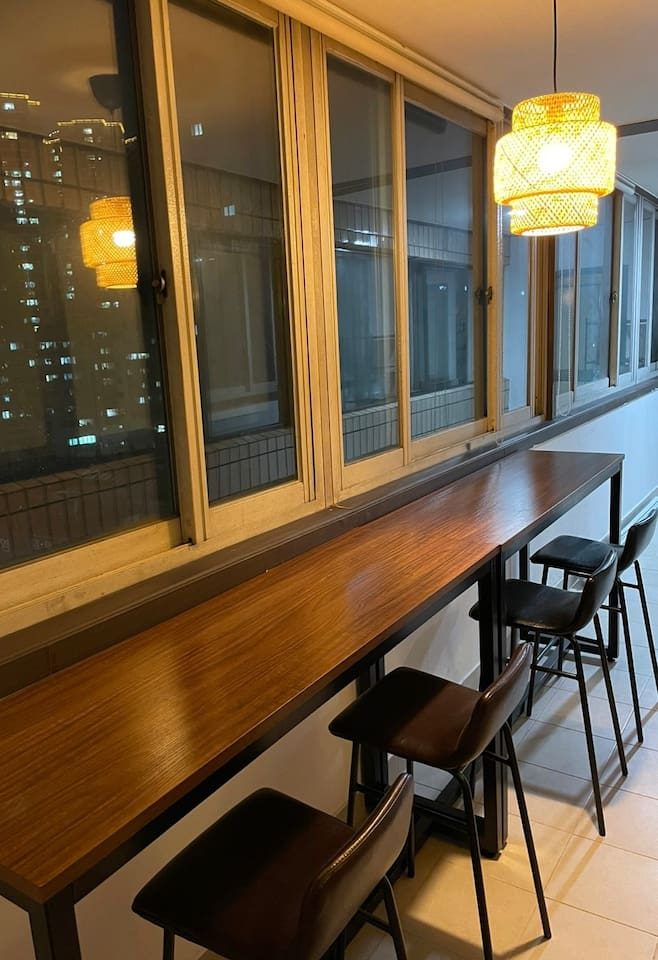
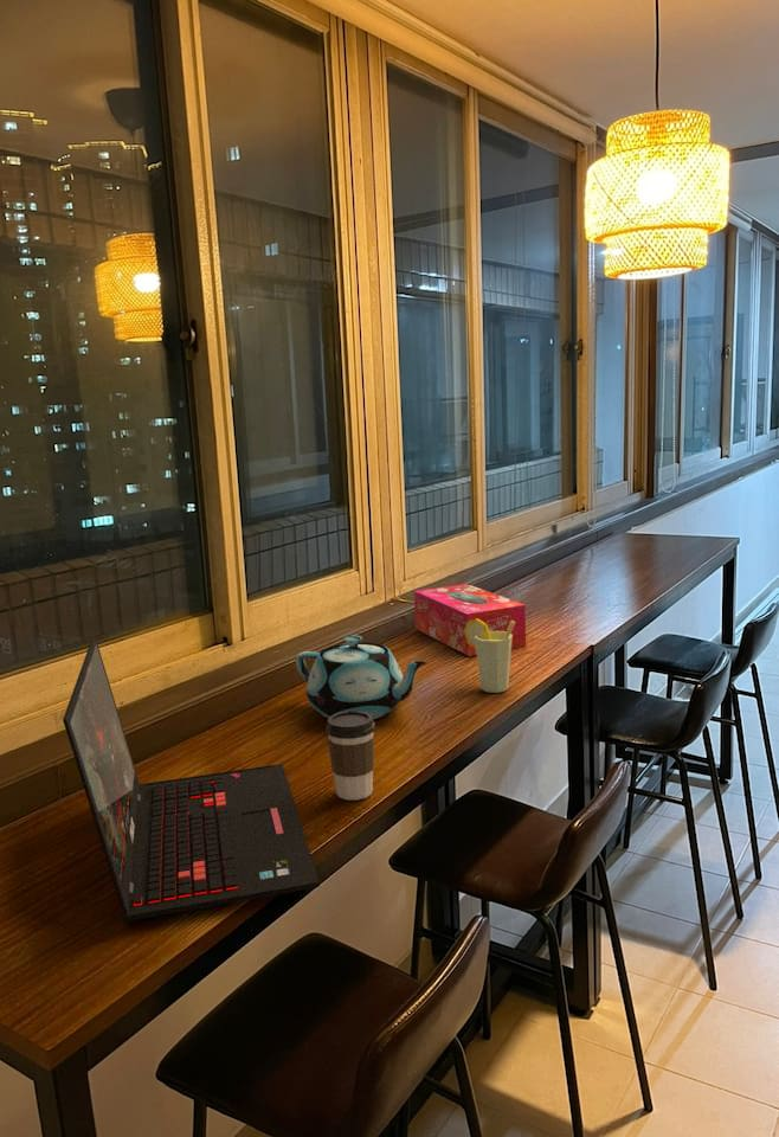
+ laptop (195, 776)
+ coffee cup (352, 756)
+ tissue box (466, 617)
+ cup (489, 653)
+ teapot (359, 674)
